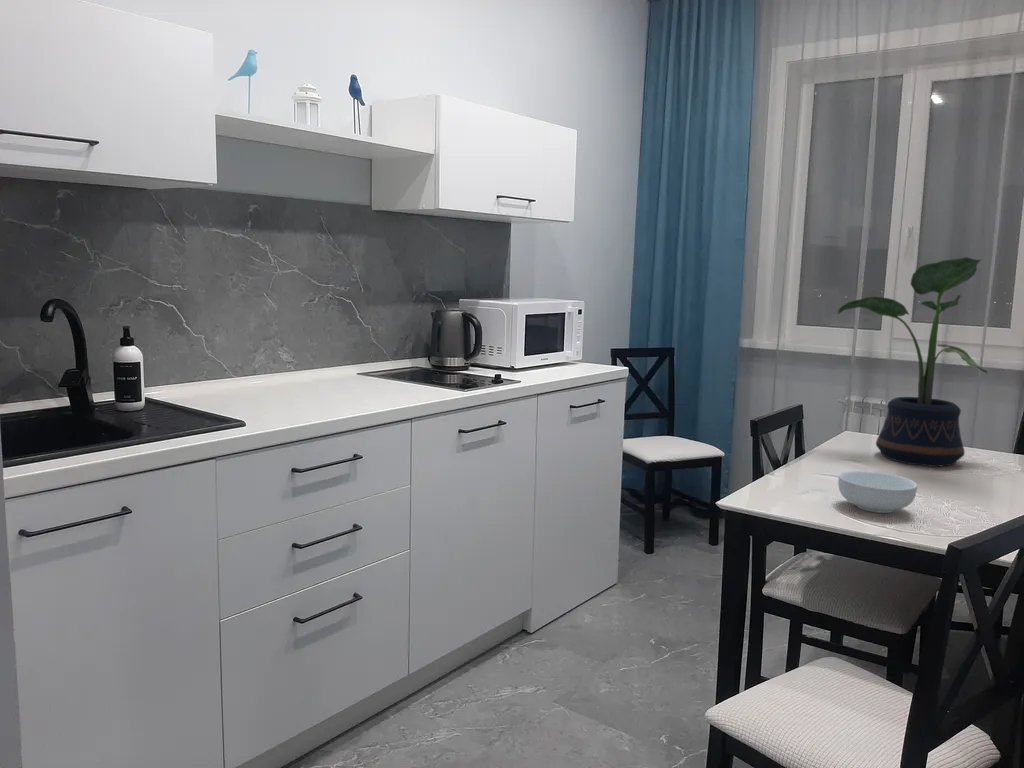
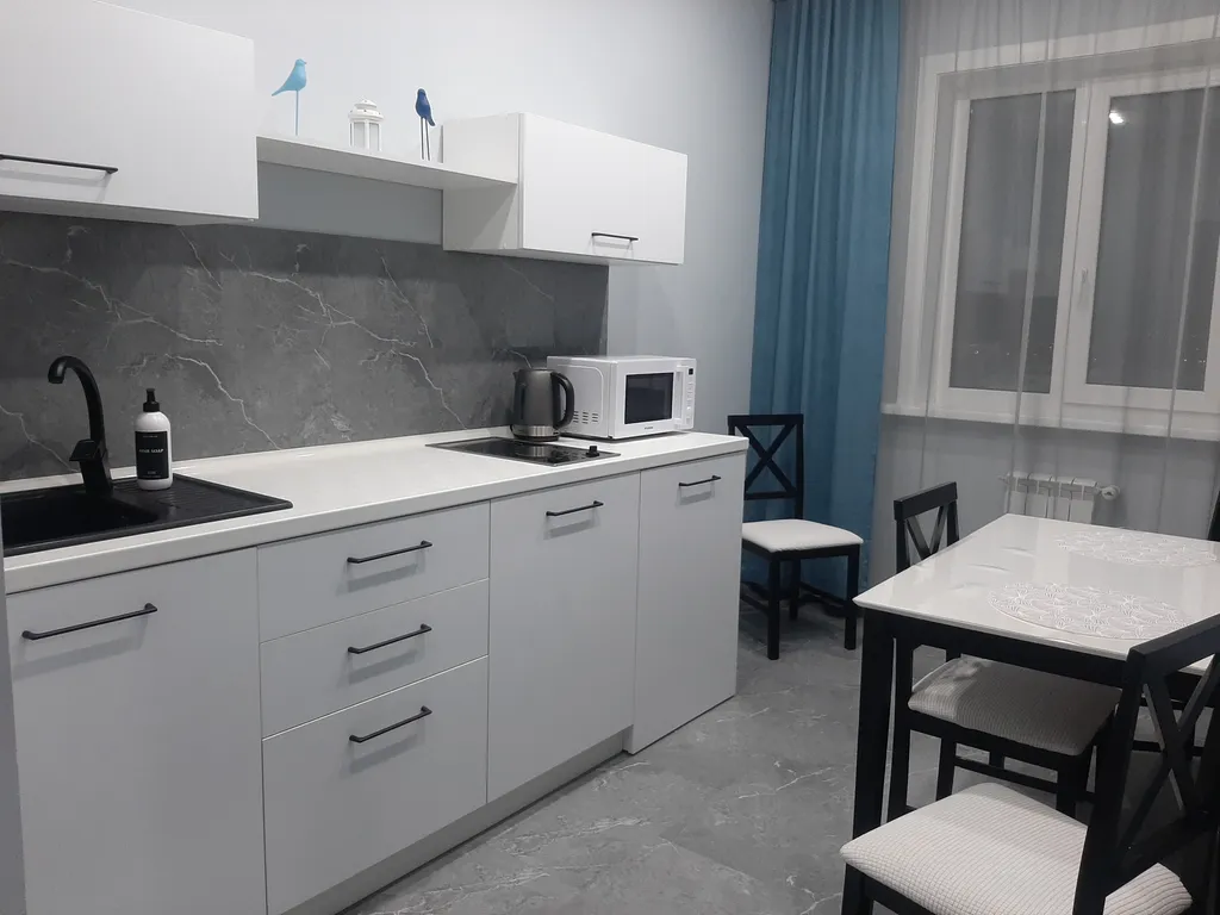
- cereal bowl (875, 493)
- potted plant (918, 359)
